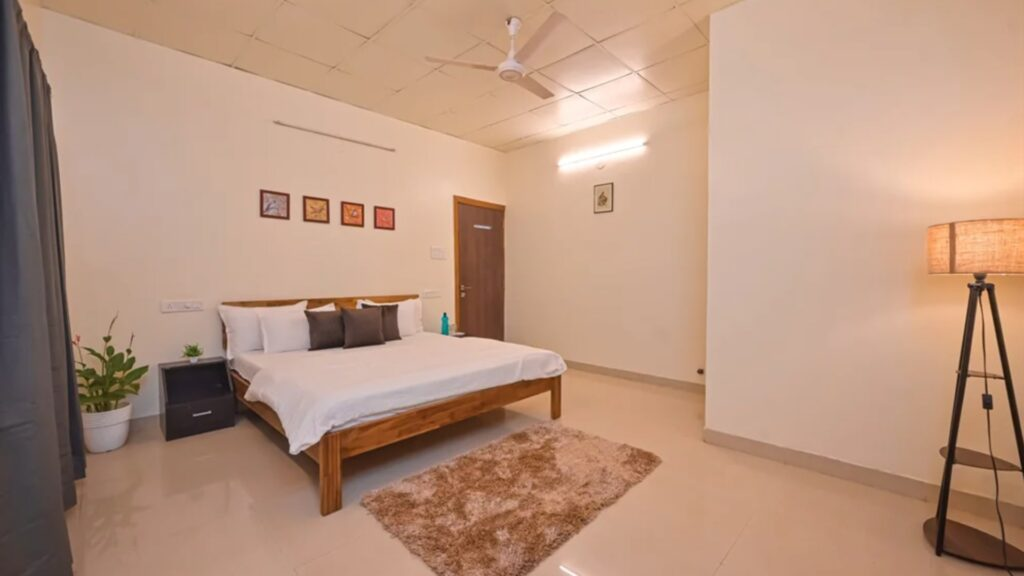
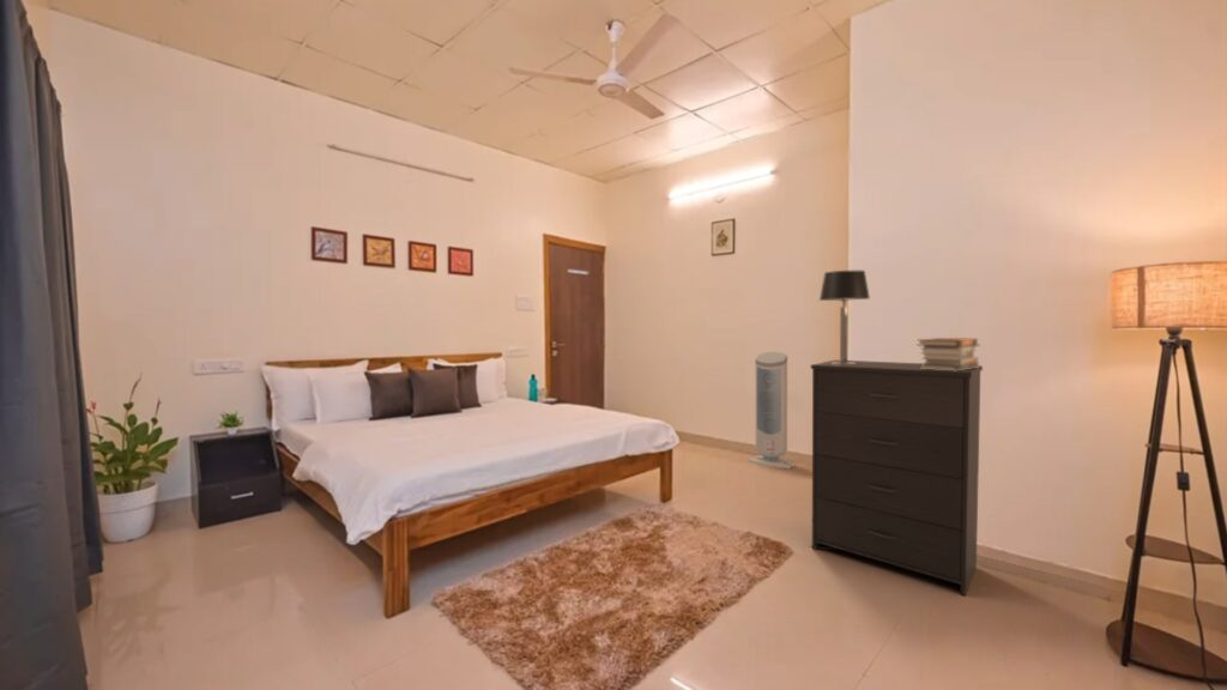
+ table lamp (844, 317)
+ dresser (891, 462)
+ book stack (948, 352)
+ air purifier (770, 407)
